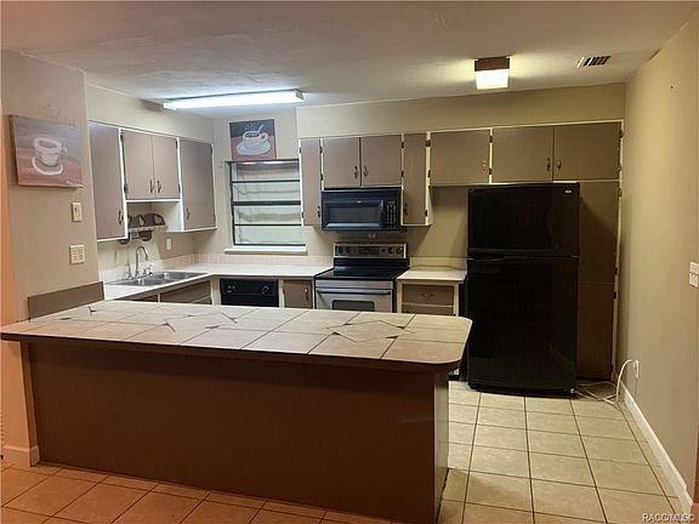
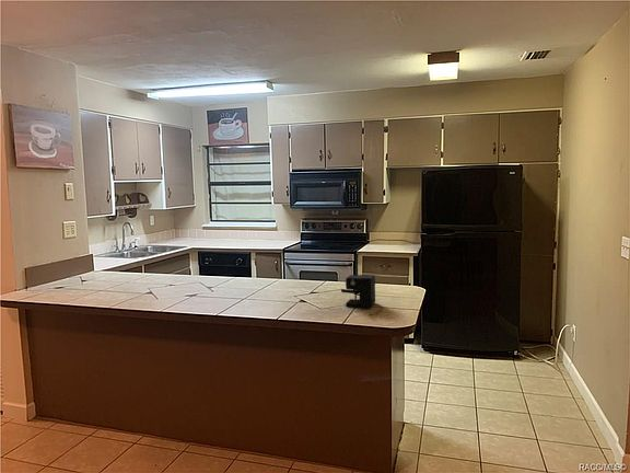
+ coffee maker (359, 293)
